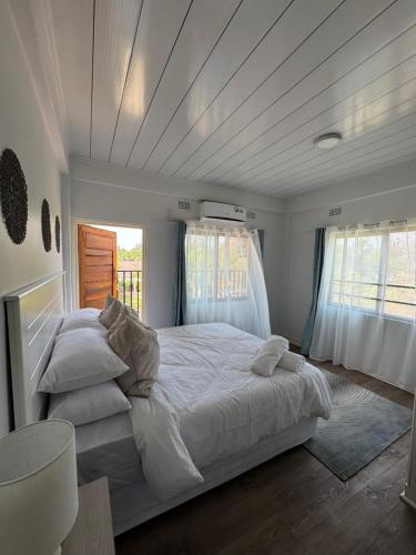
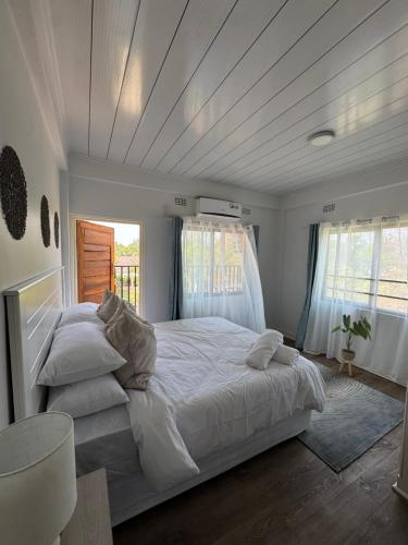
+ house plant (350, 343)
